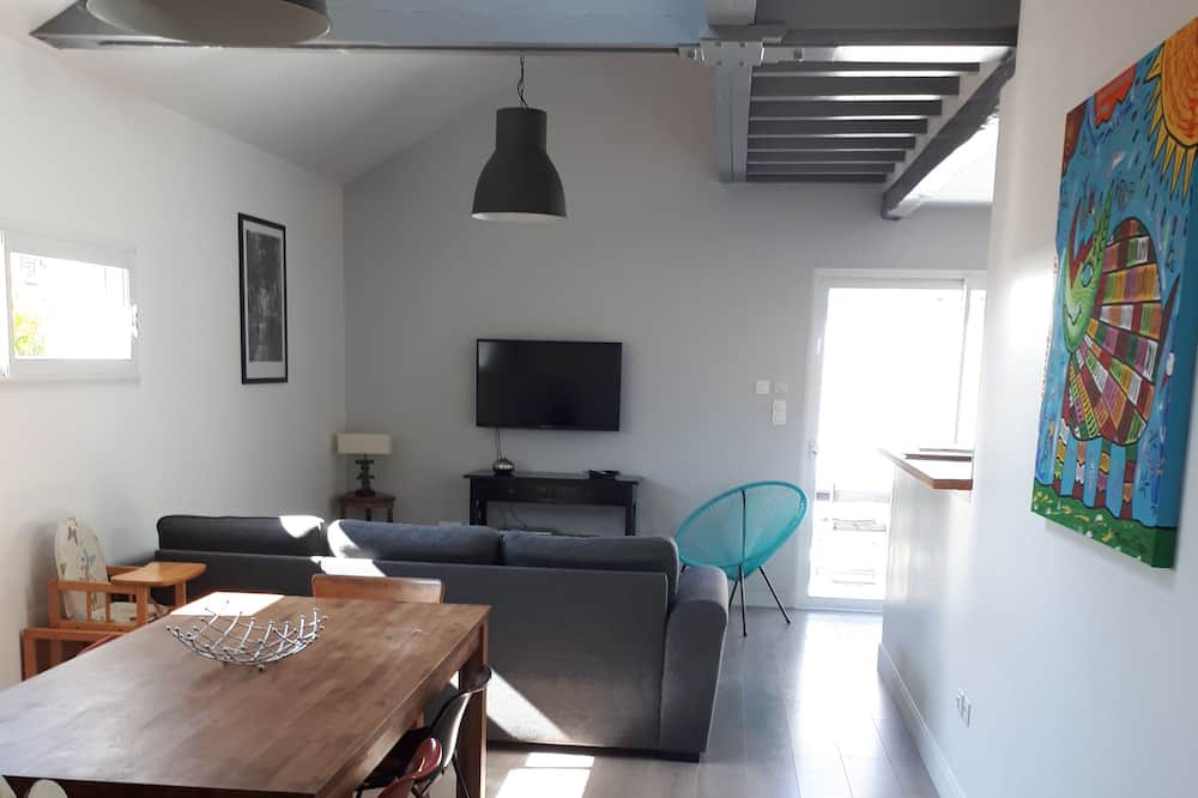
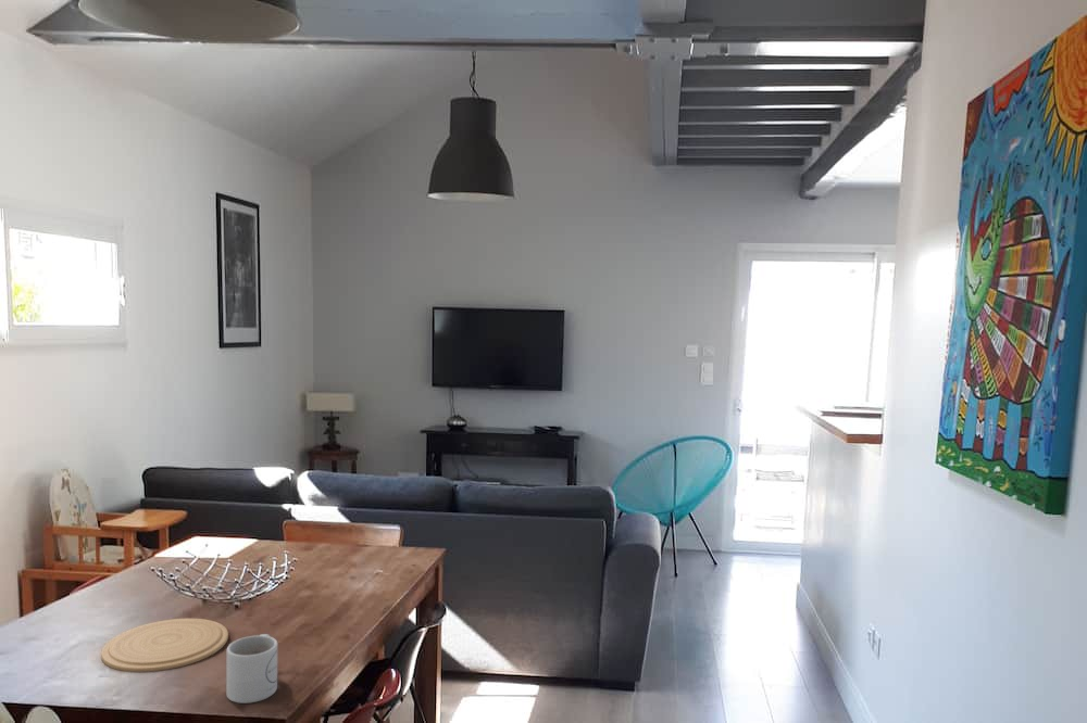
+ mug (255, 662)
+ plate (166, 642)
